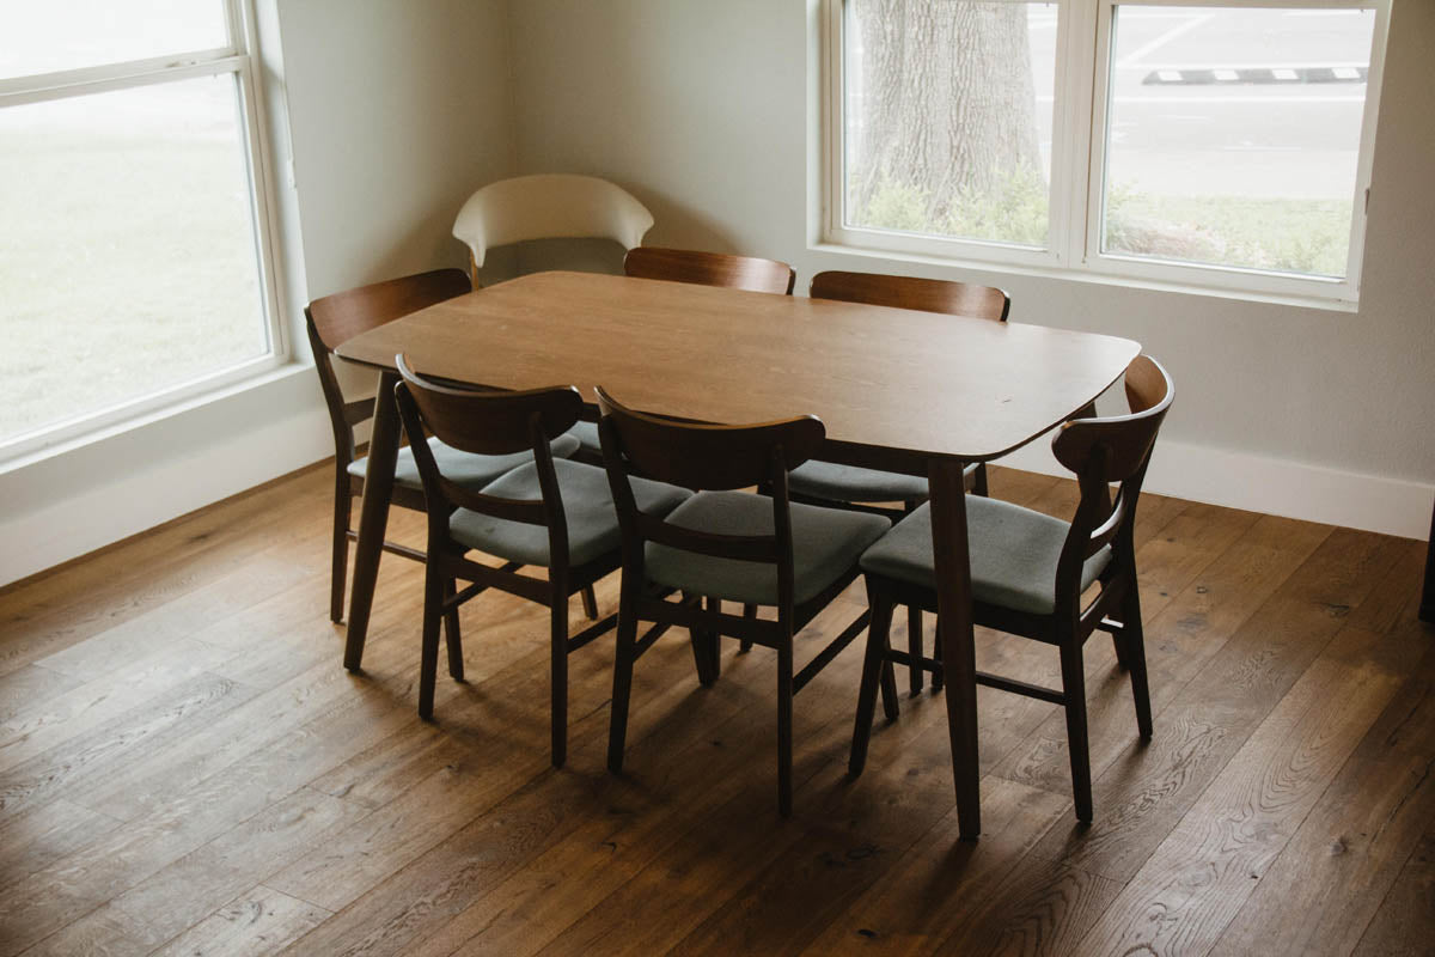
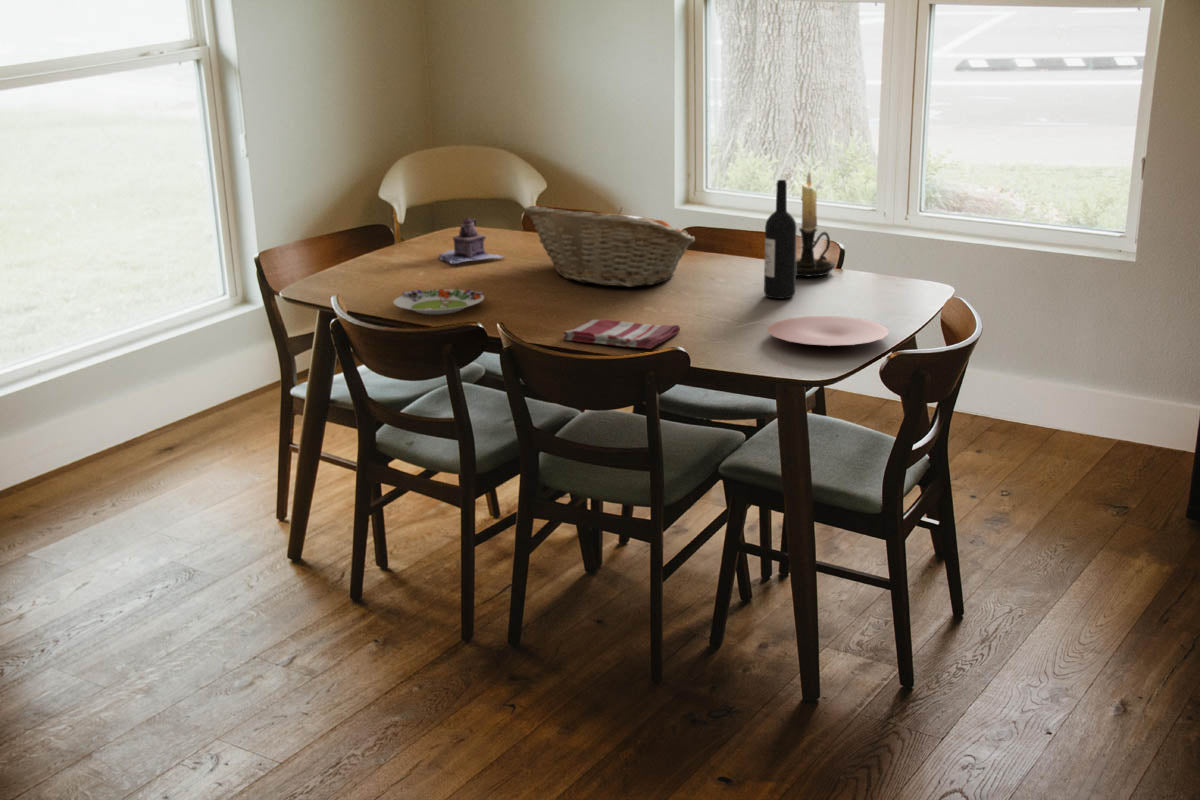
+ teapot (466, 237)
+ salad plate (439, 302)
+ wine bottle (780, 239)
+ dish towel (621, 330)
+ plate (827, 334)
+ candle holder (812, 220)
+ fruit basket (608, 239)
